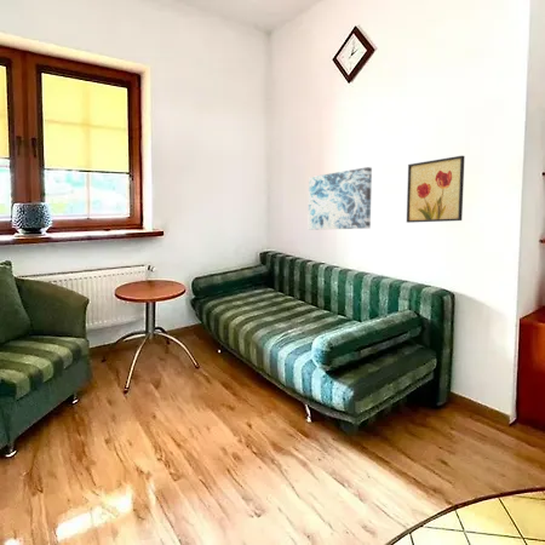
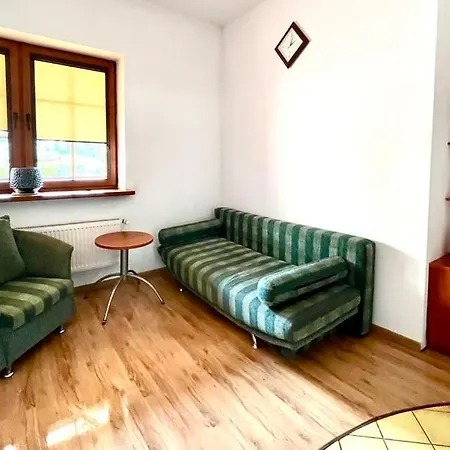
- wall art (337, 201)
- wall art (434, 190)
